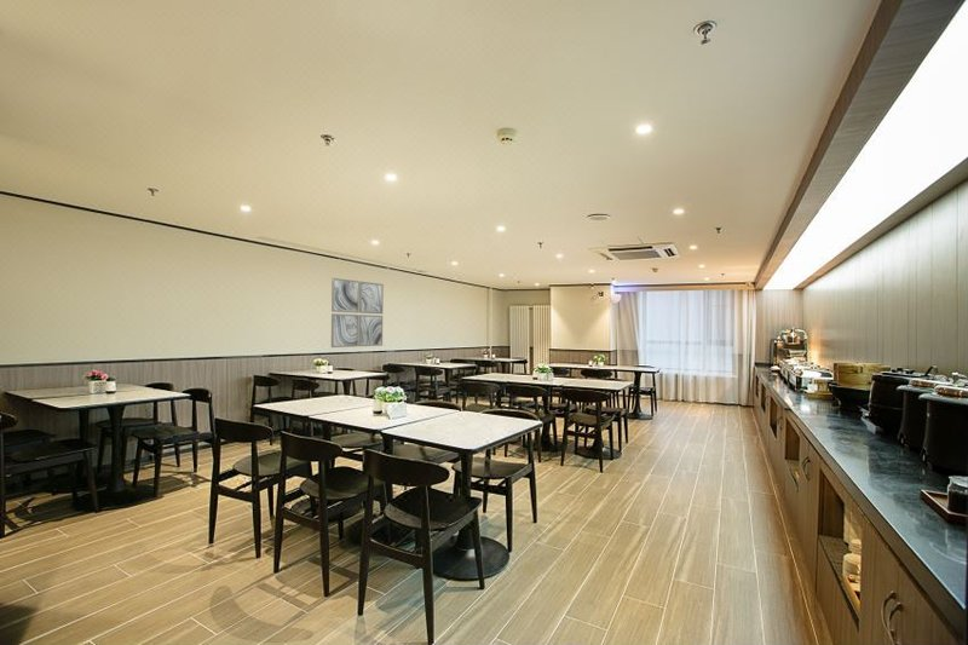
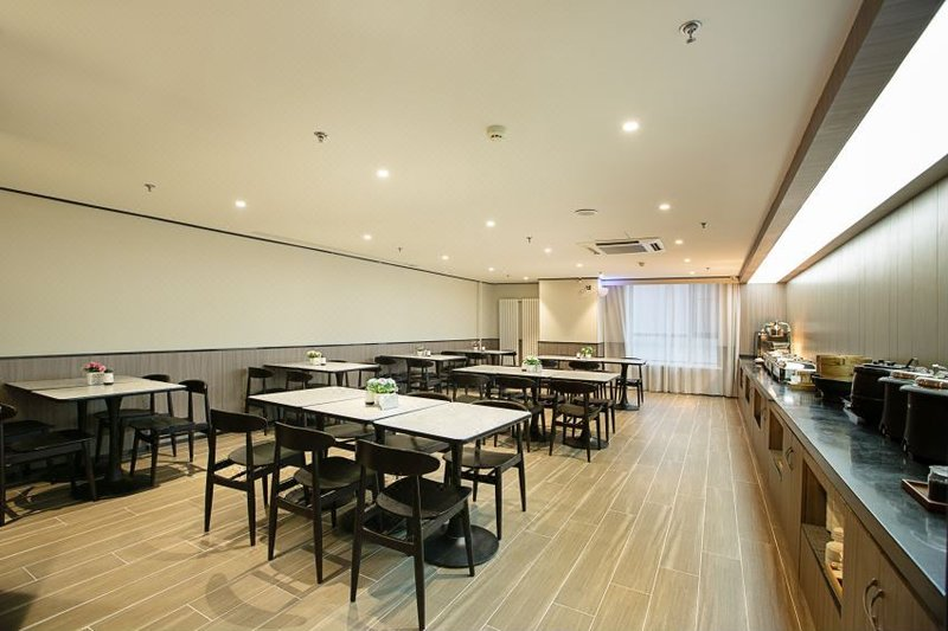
- wall art (359, 312)
